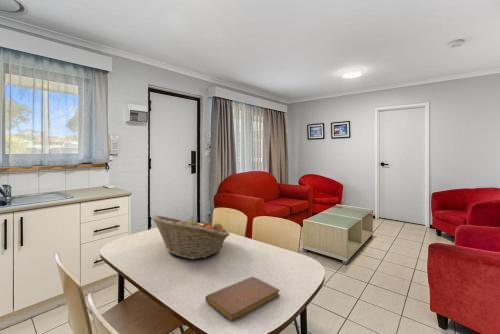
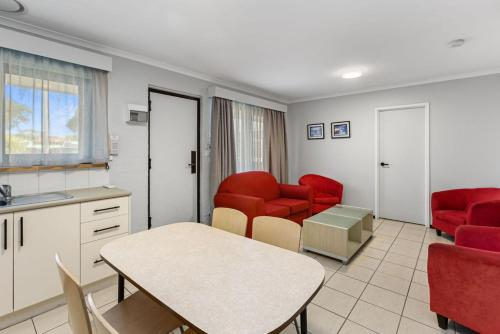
- fruit basket (190, 232)
- notebook (243, 295)
